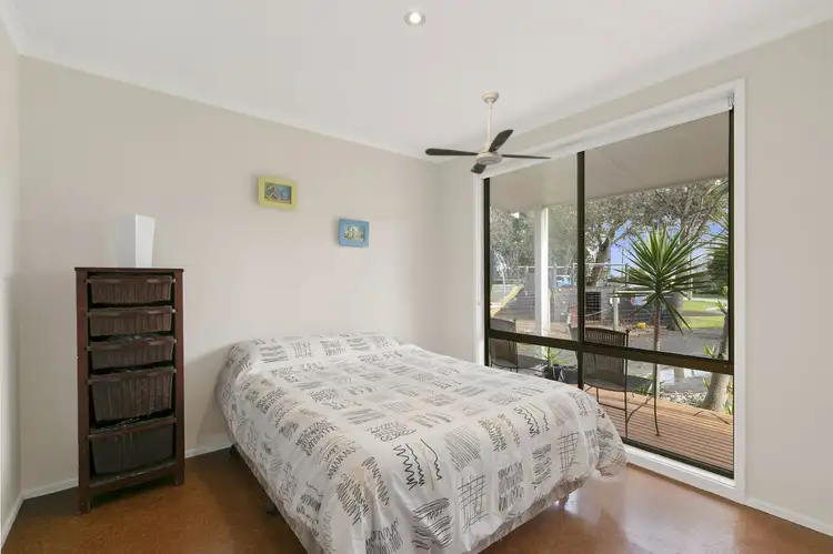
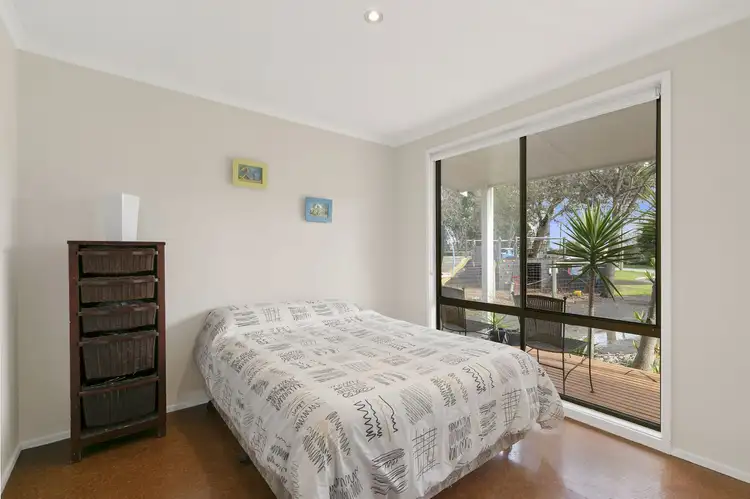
- ceiling fan (489, 128)
